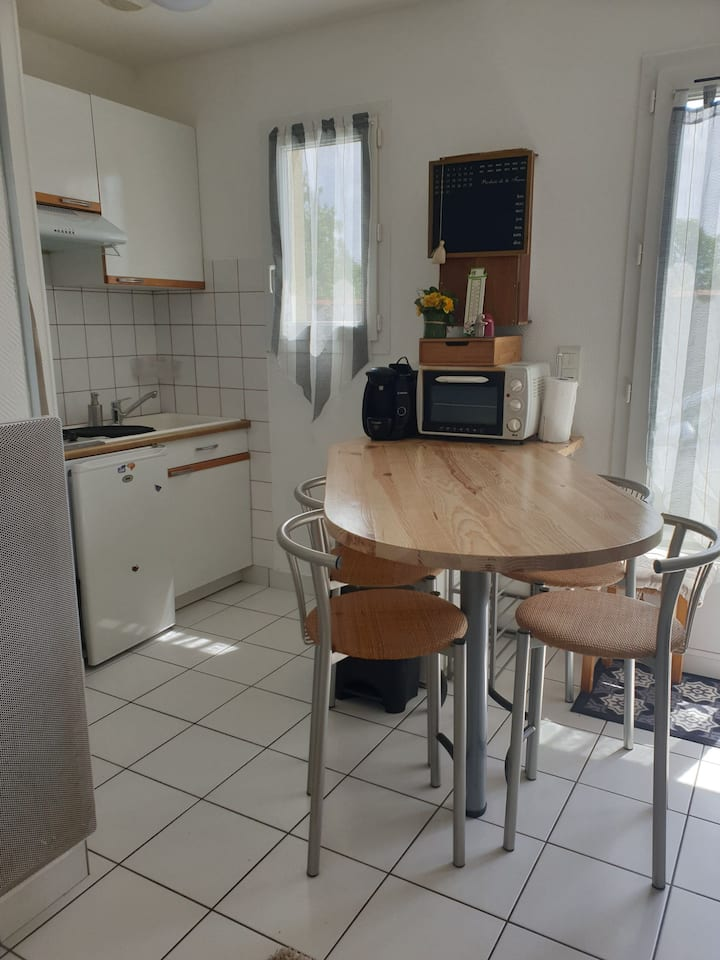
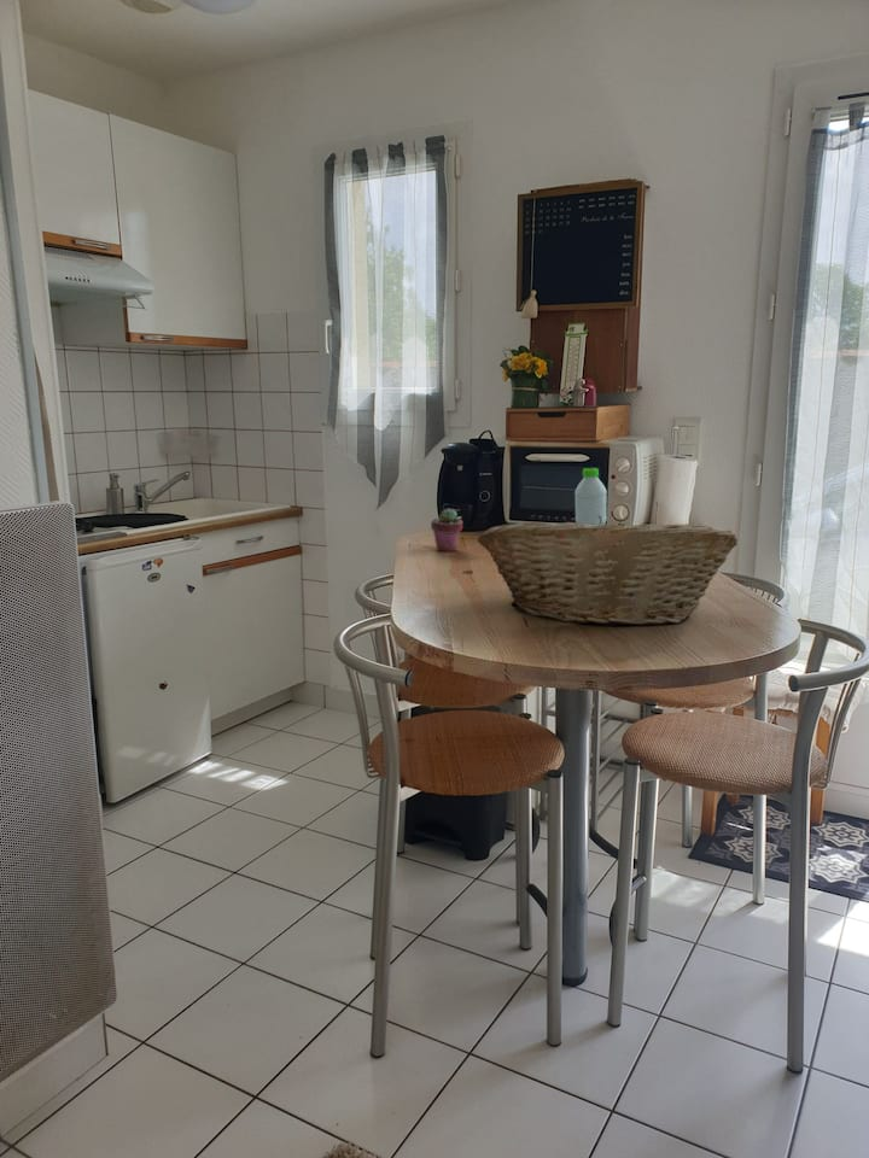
+ potted succulent (447, 528)
+ fruit basket (603, 560)
+ water bottle (590, 516)
